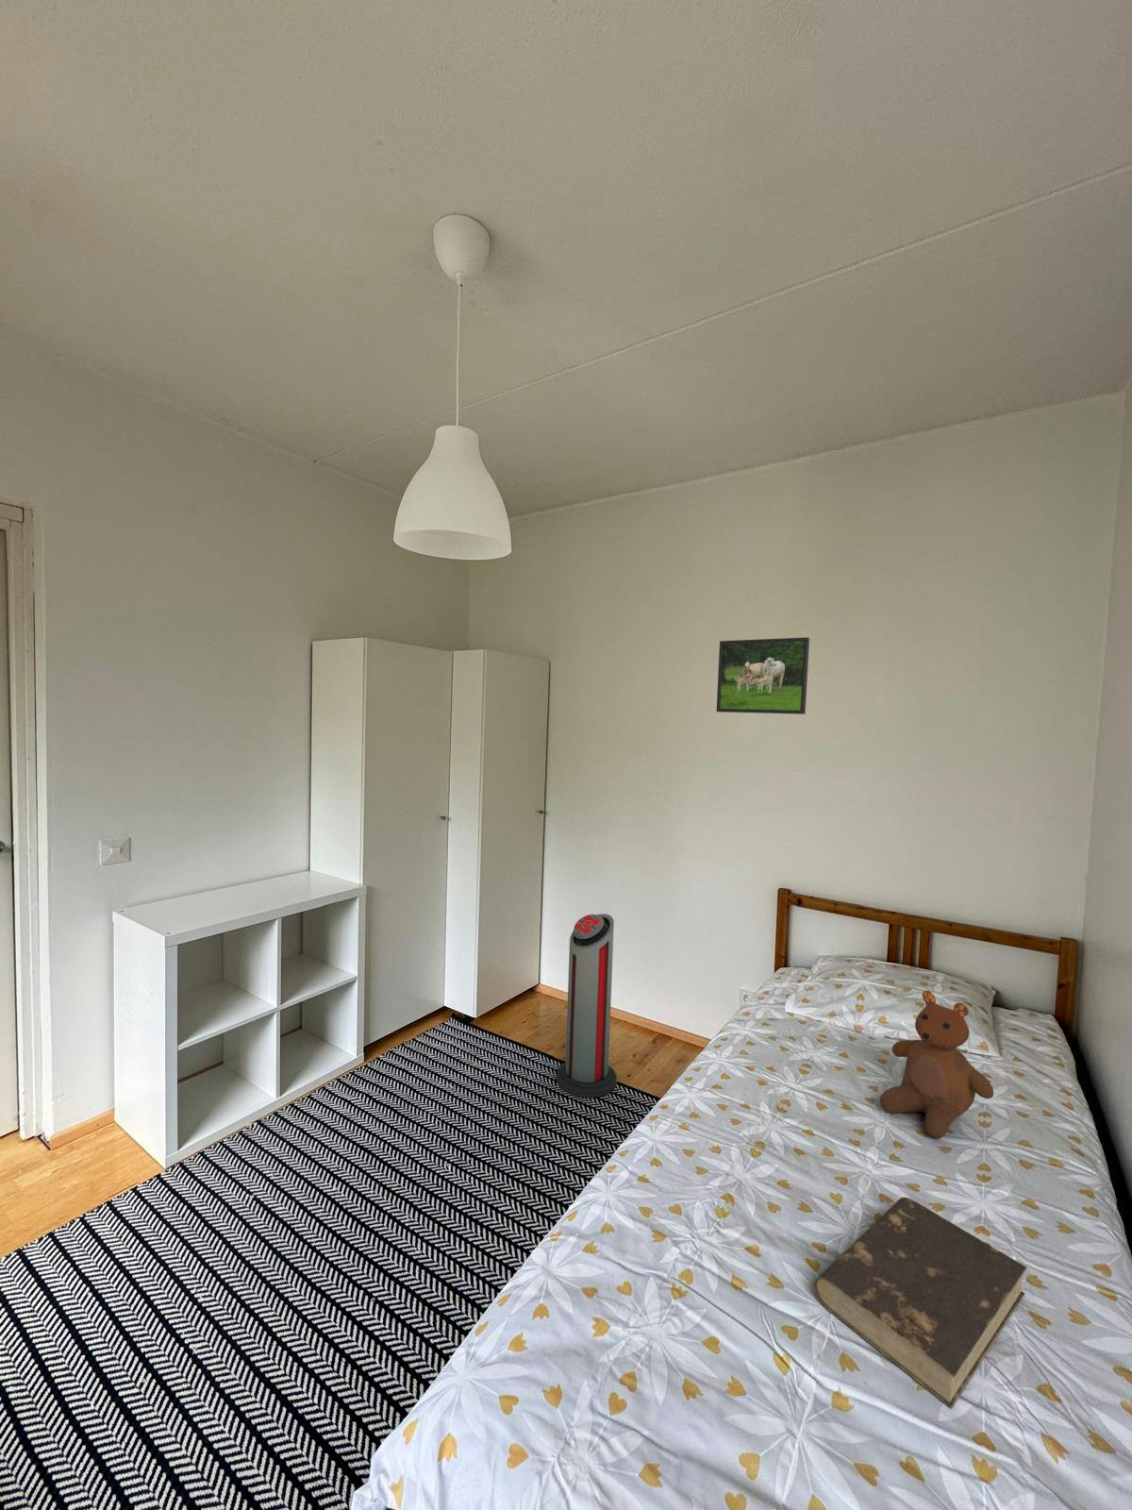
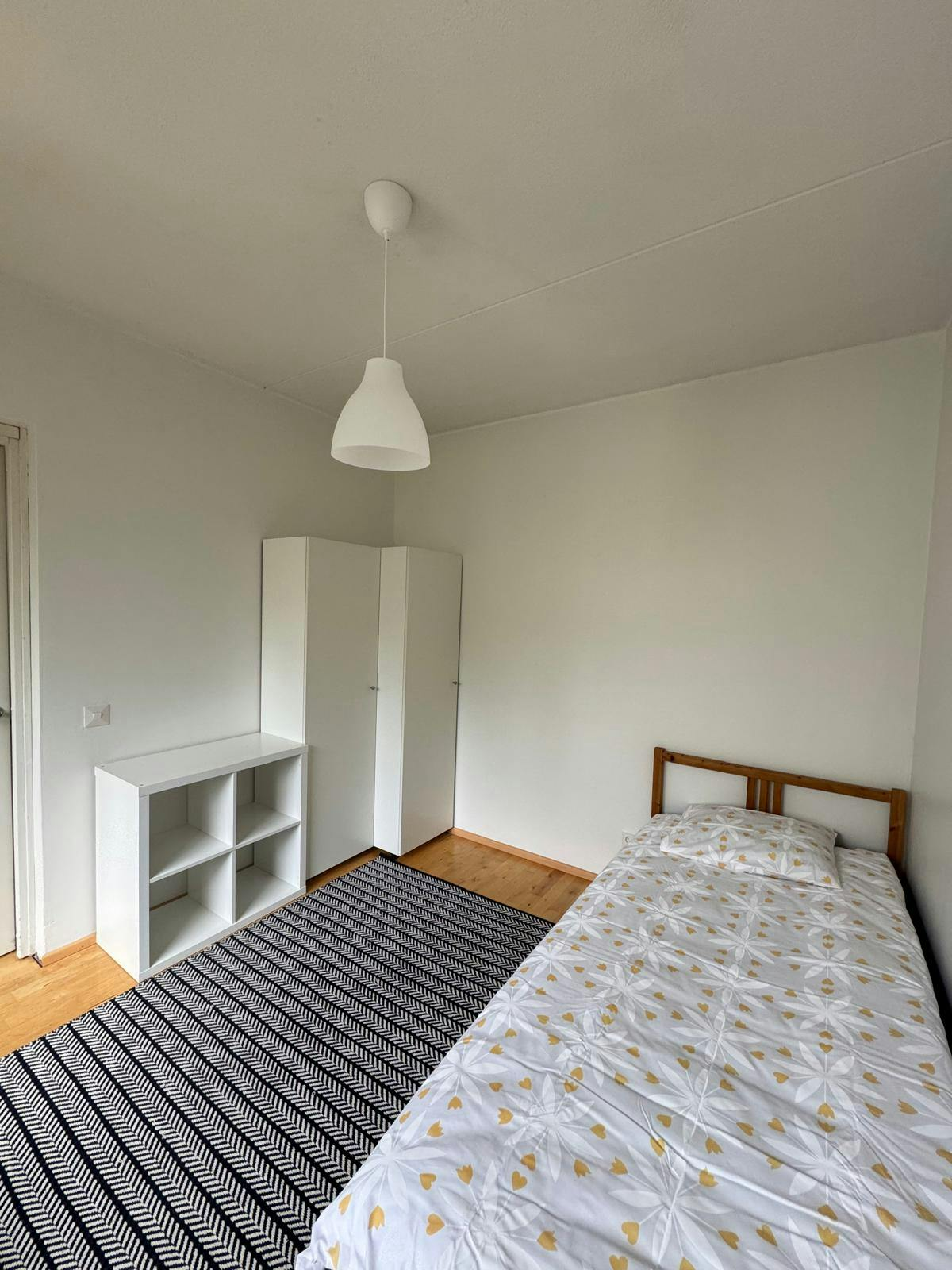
- teddy bear (931, 1058)
- air purifier (589, 999)
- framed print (760, 675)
- book (920, 1283)
